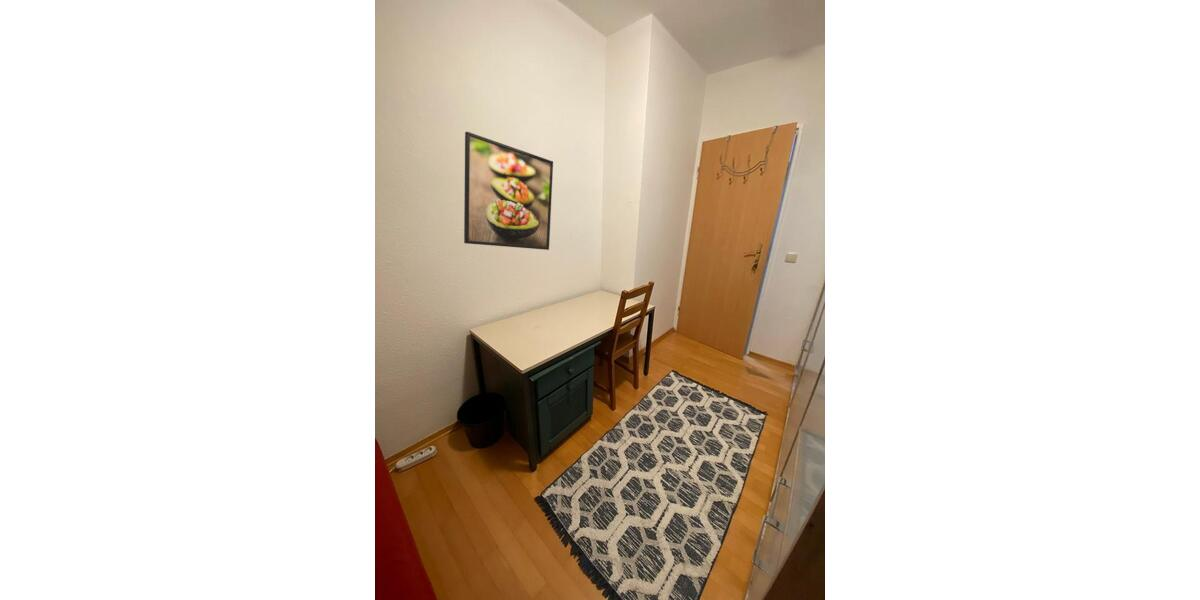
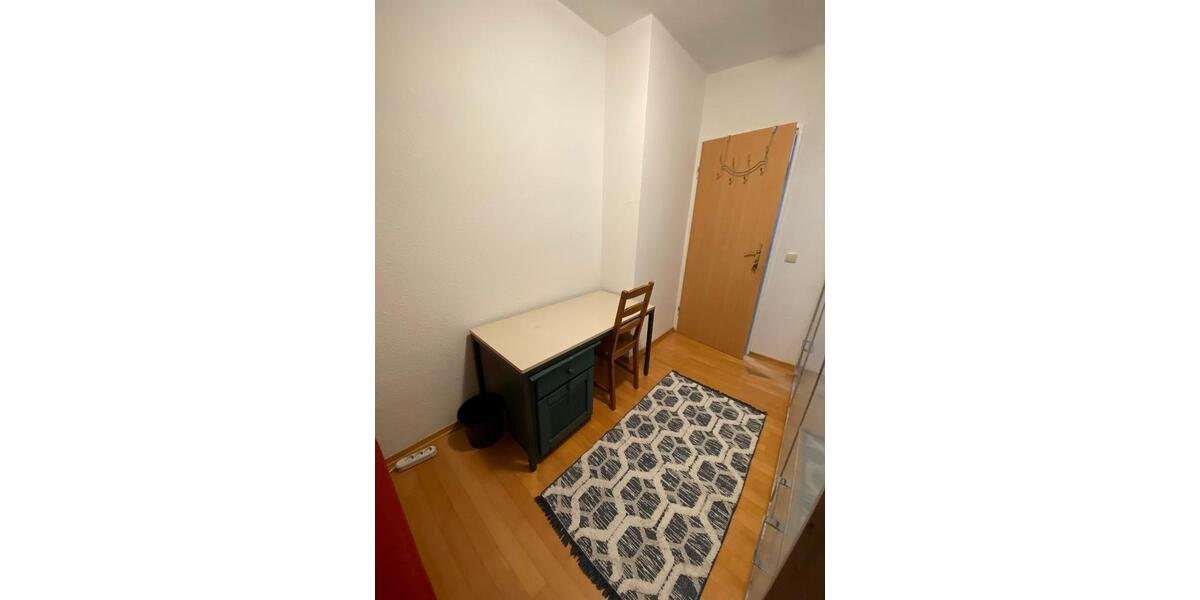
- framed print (512, 198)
